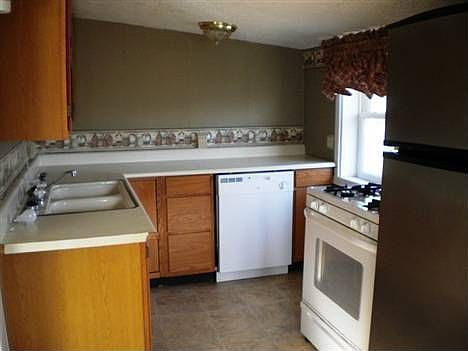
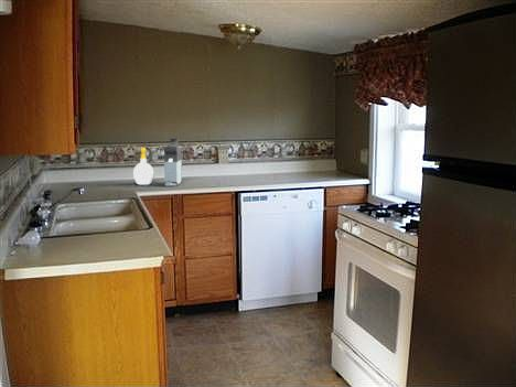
+ coffee maker (173, 161)
+ soap bottle (143, 165)
